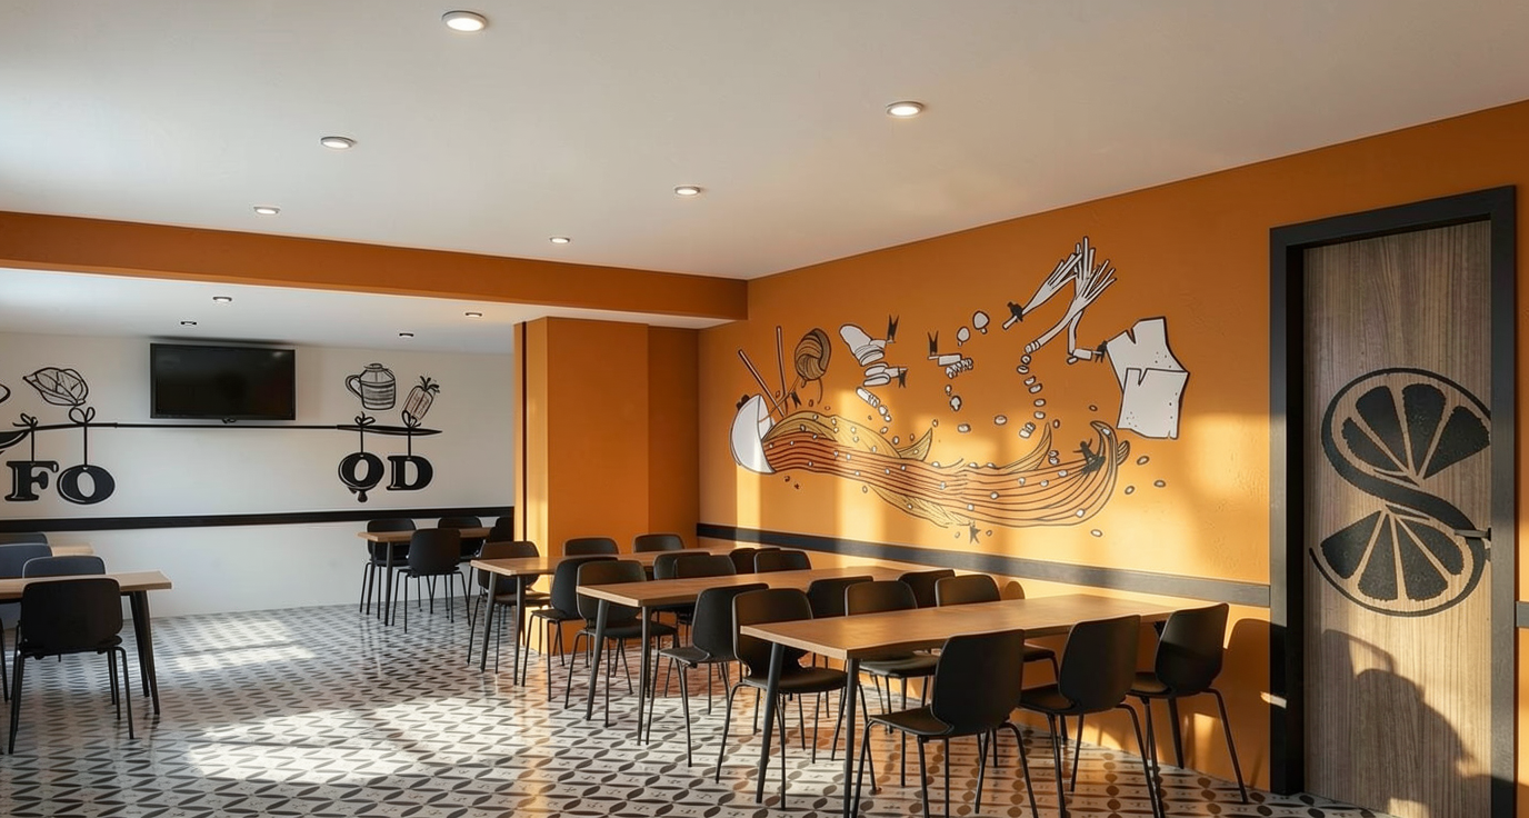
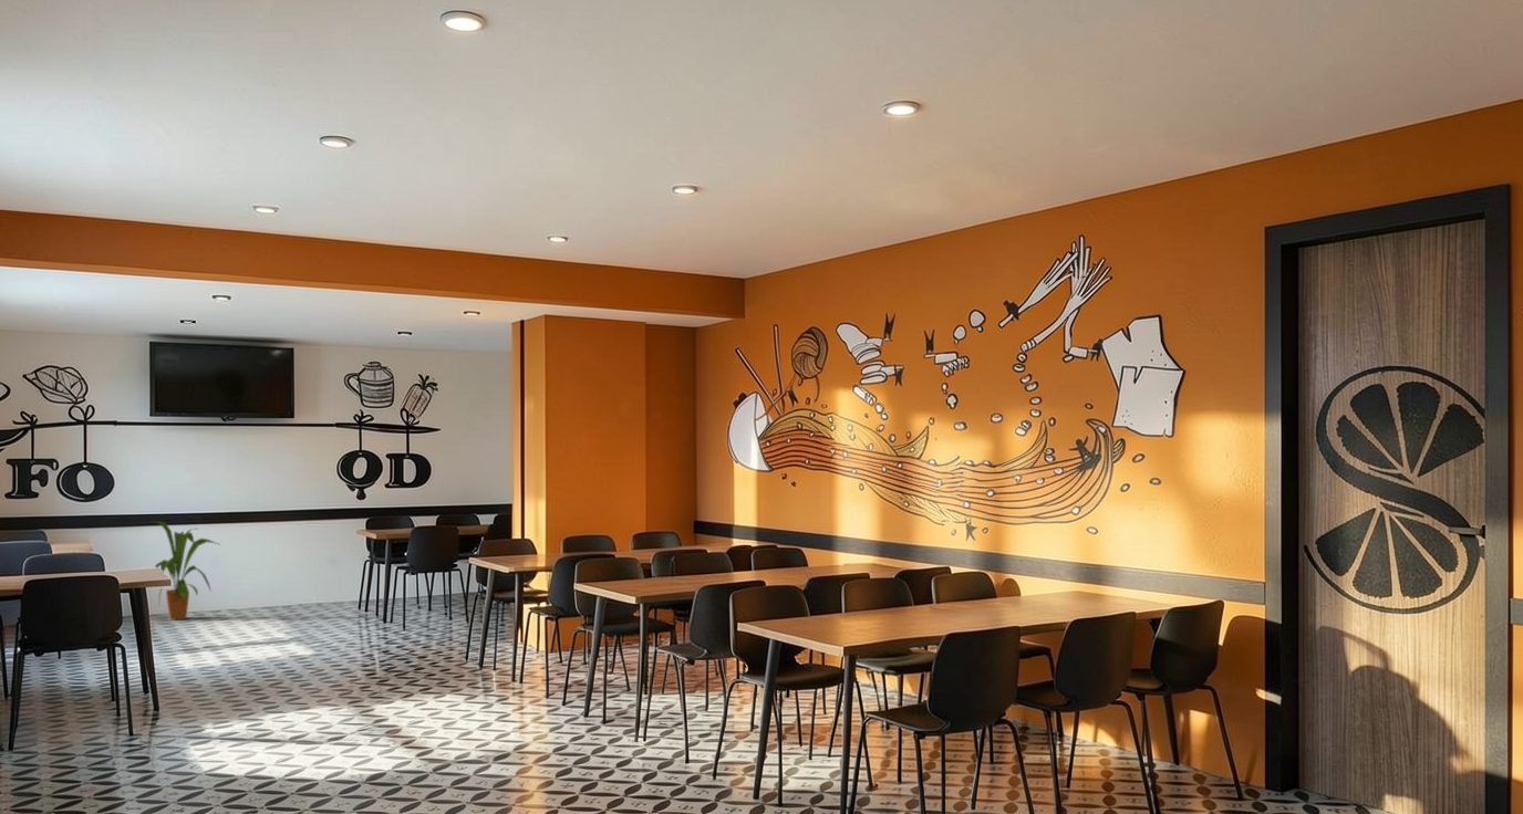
+ house plant (187, 568)
